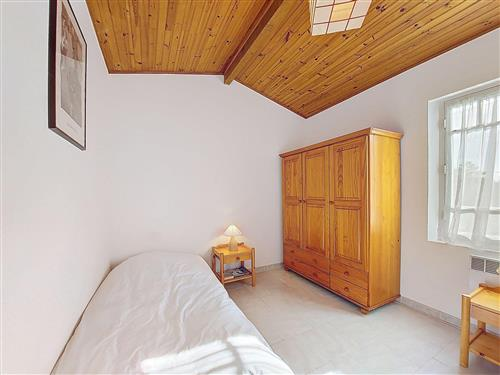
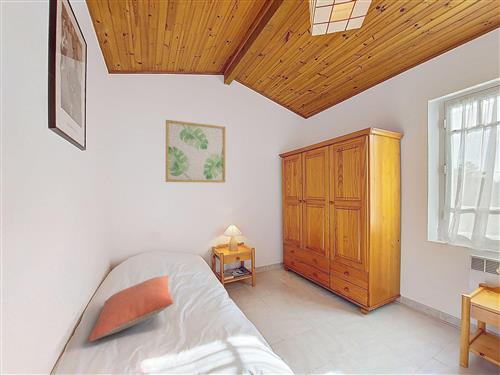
+ wall art (196, 153)
+ pillow (136, 302)
